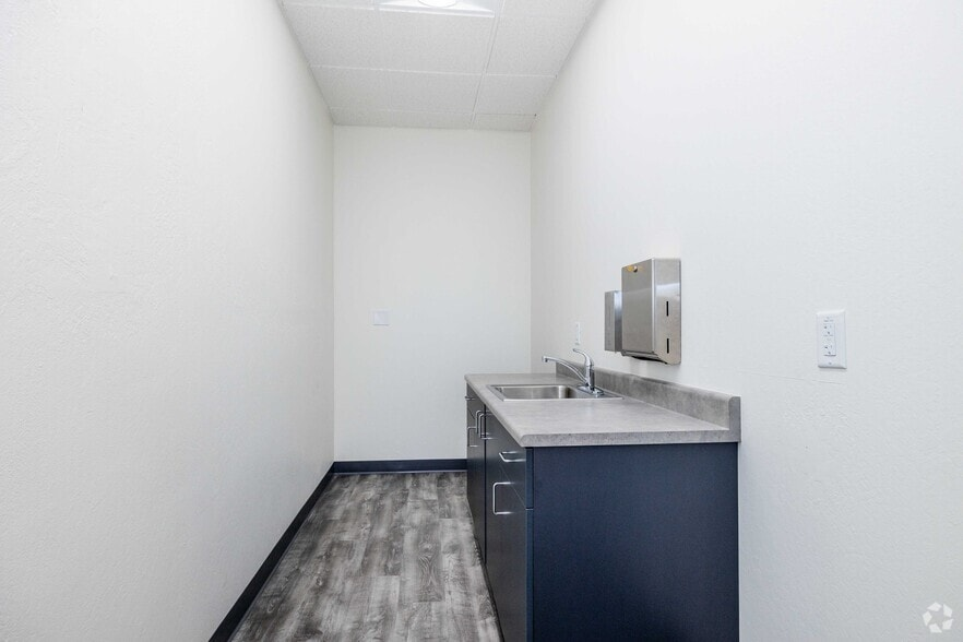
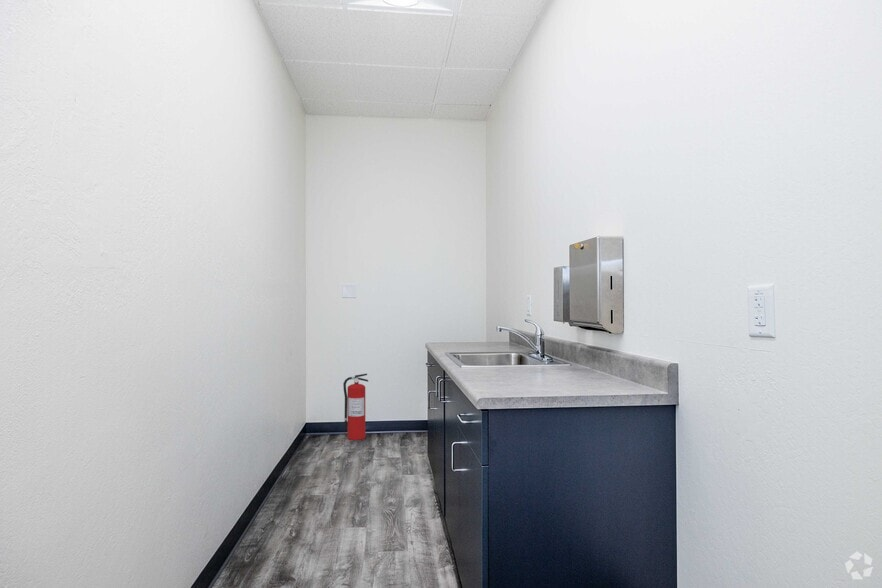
+ fire extinguisher (355, 405)
